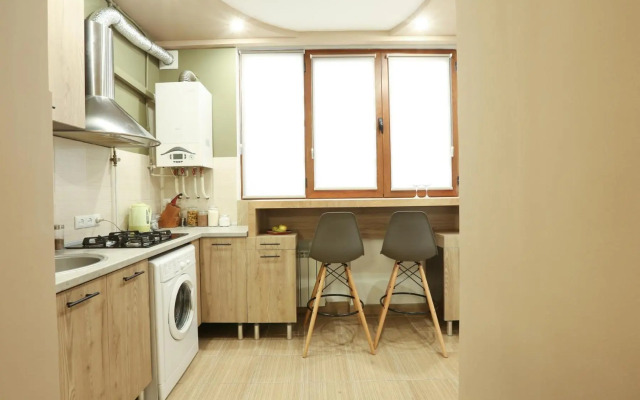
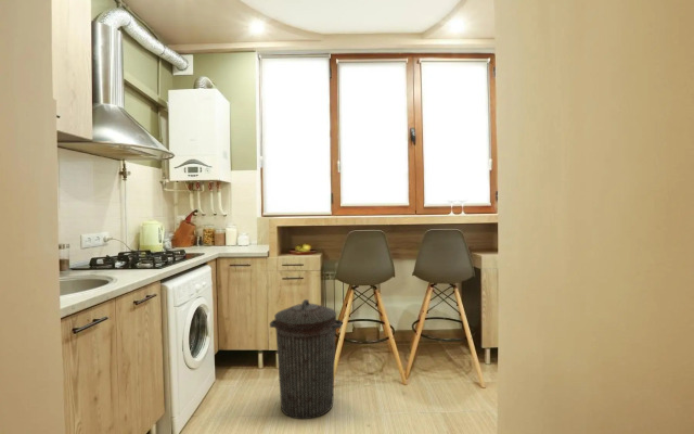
+ trash can (306, 352)
